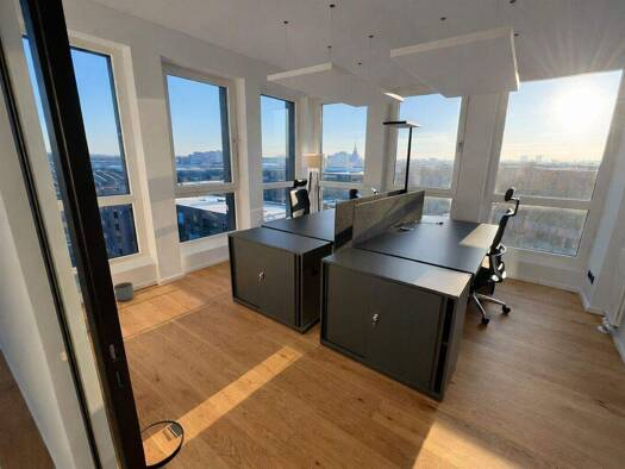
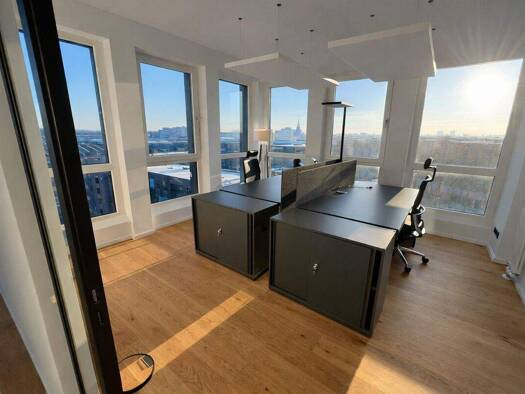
- planter (124, 292)
